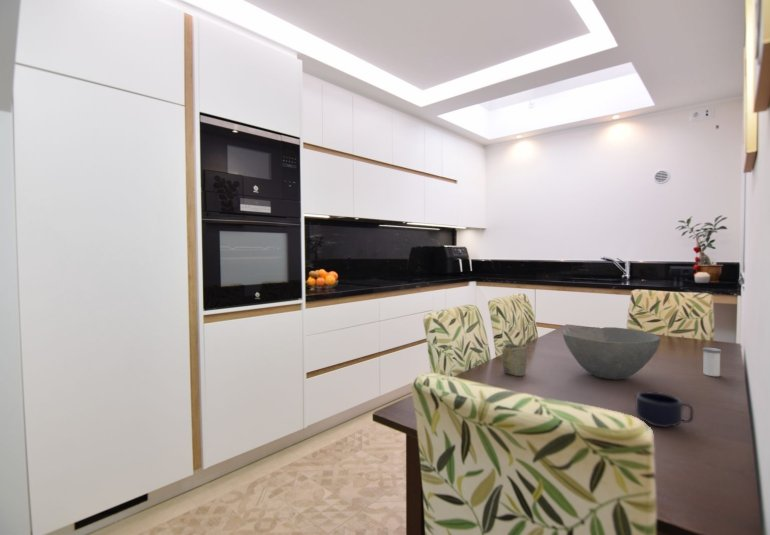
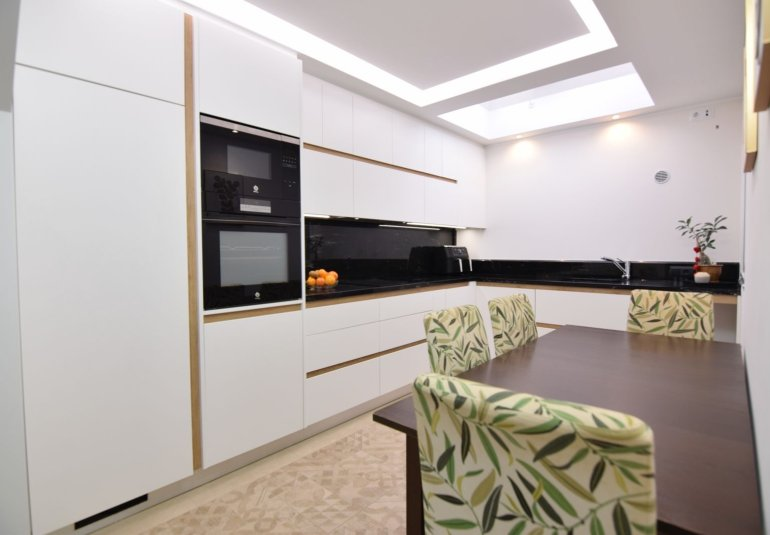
- mug (663, 411)
- bowl (608, 354)
- salt shaker (711, 361)
- cup (514, 359)
